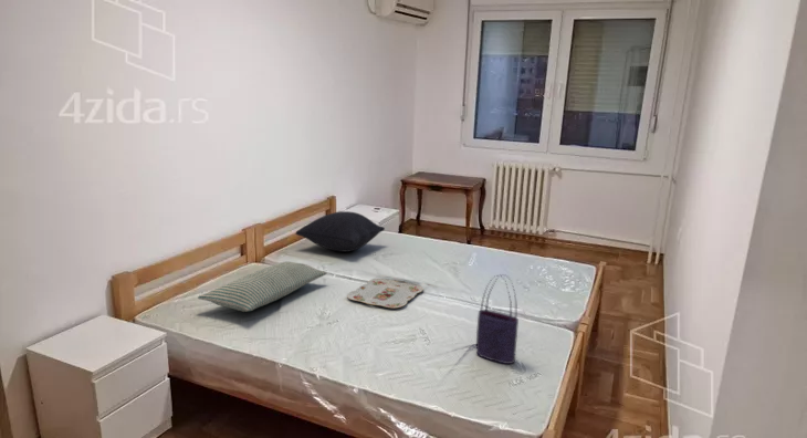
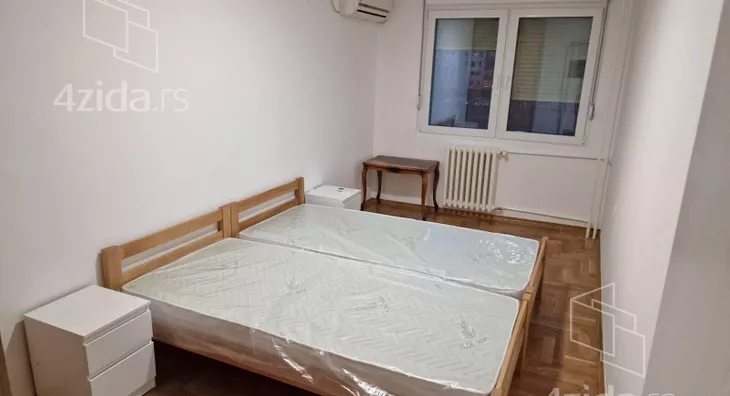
- tote bag (497, 316)
- pillow (268, 284)
- pillow (340, 230)
- serving tray (386, 292)
